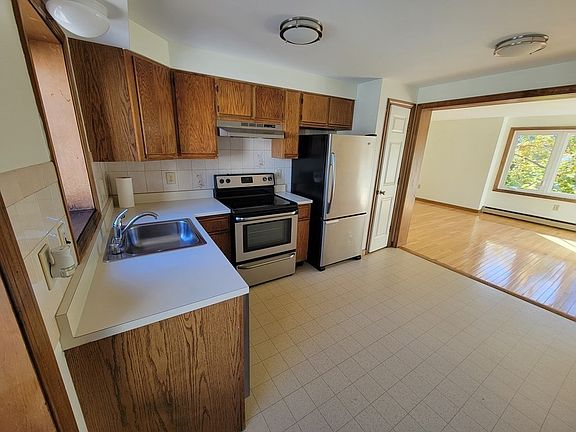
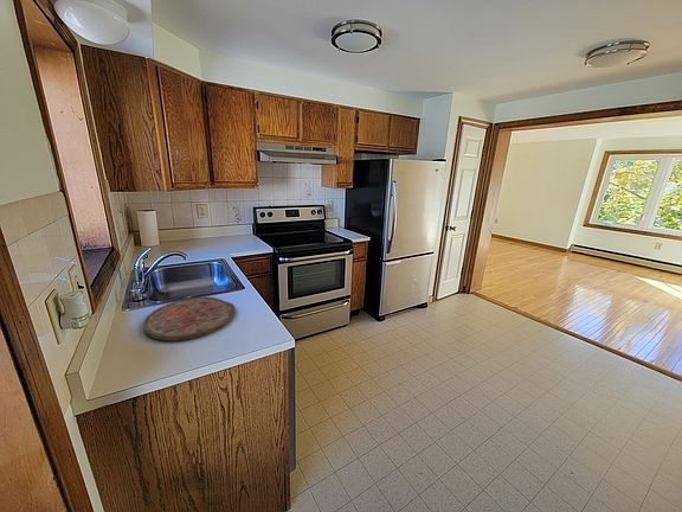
+ cutting board (192, 315)
